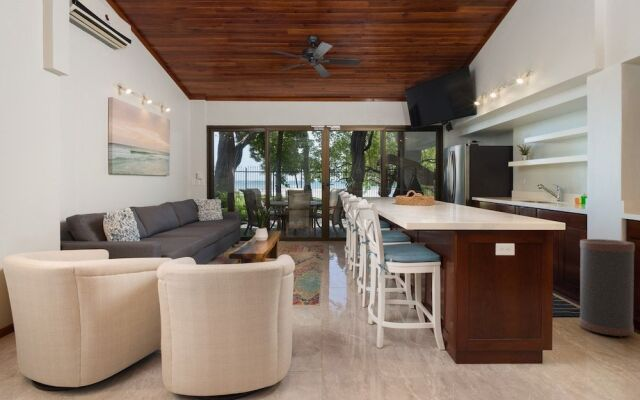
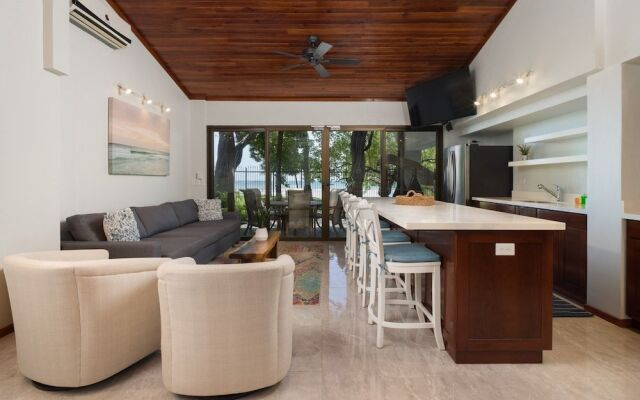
- trash can (606, 285)
